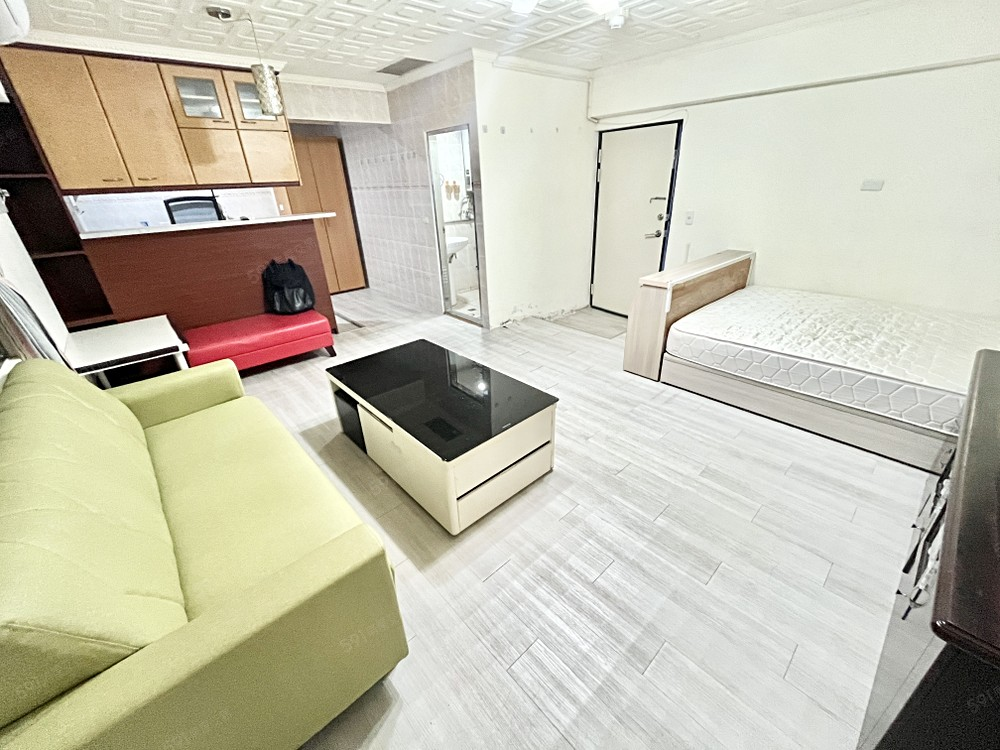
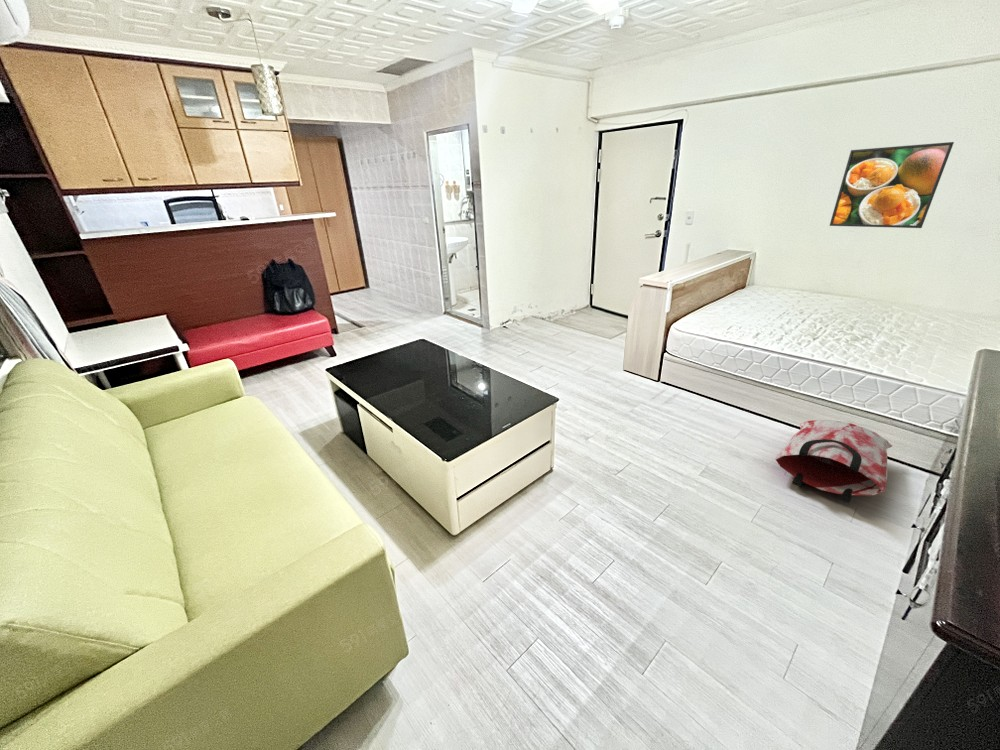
+ bag (836, 450)
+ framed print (885, 188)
